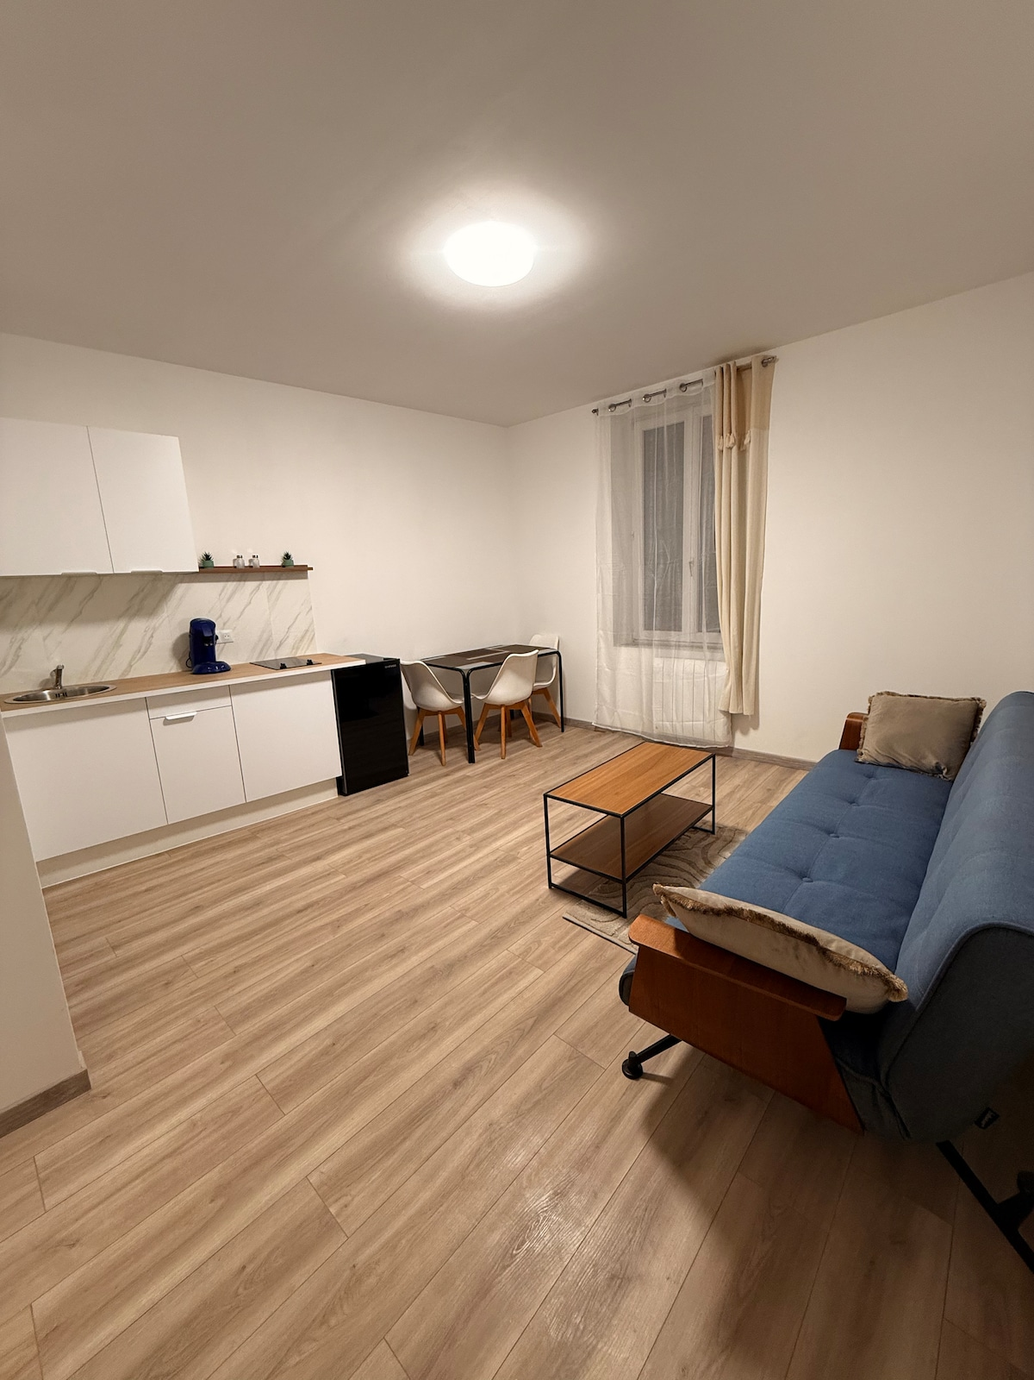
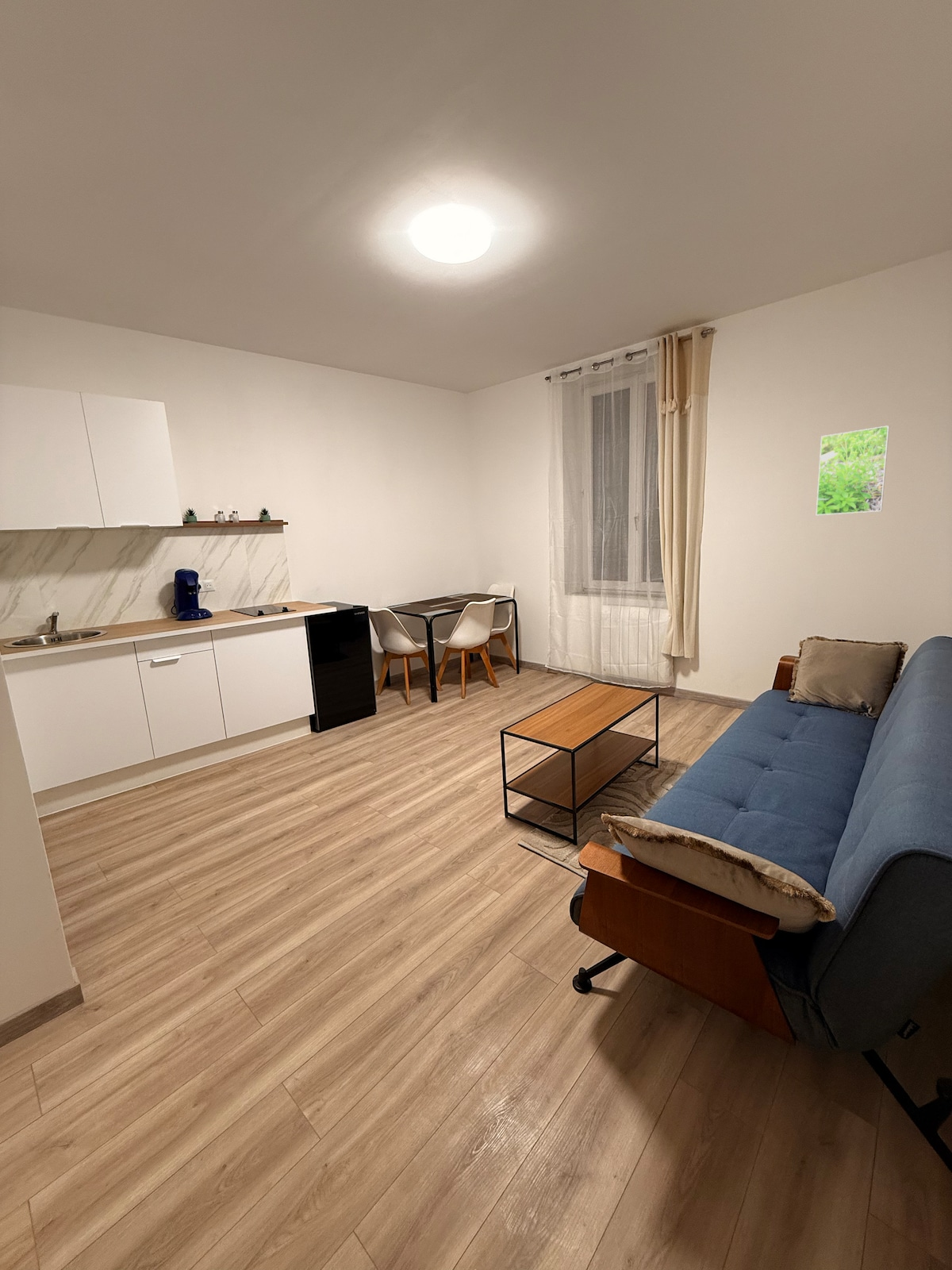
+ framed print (850, 472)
